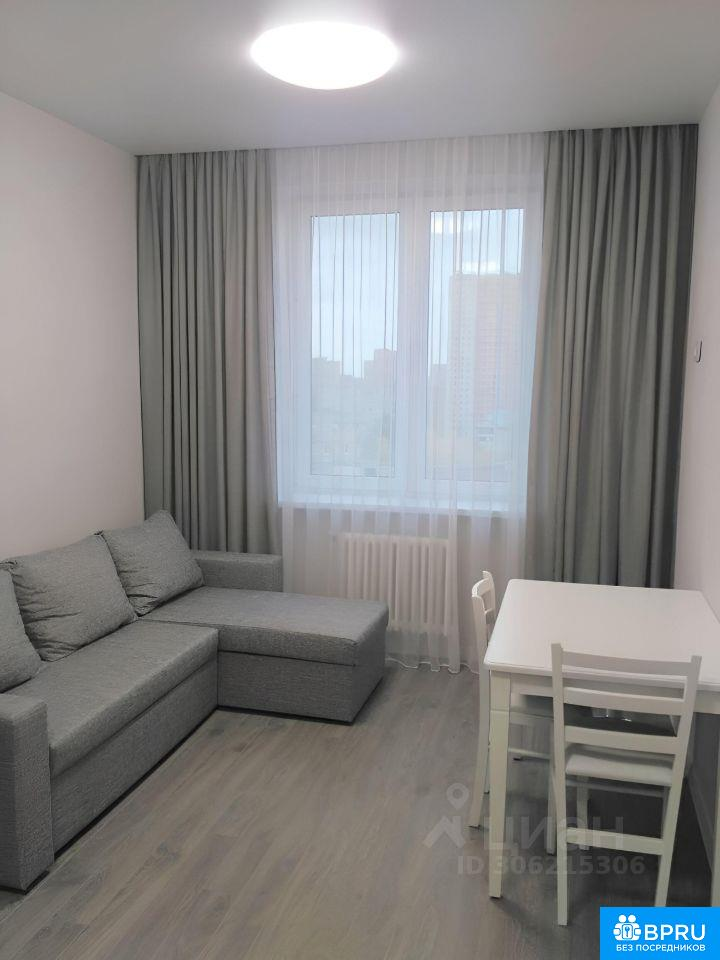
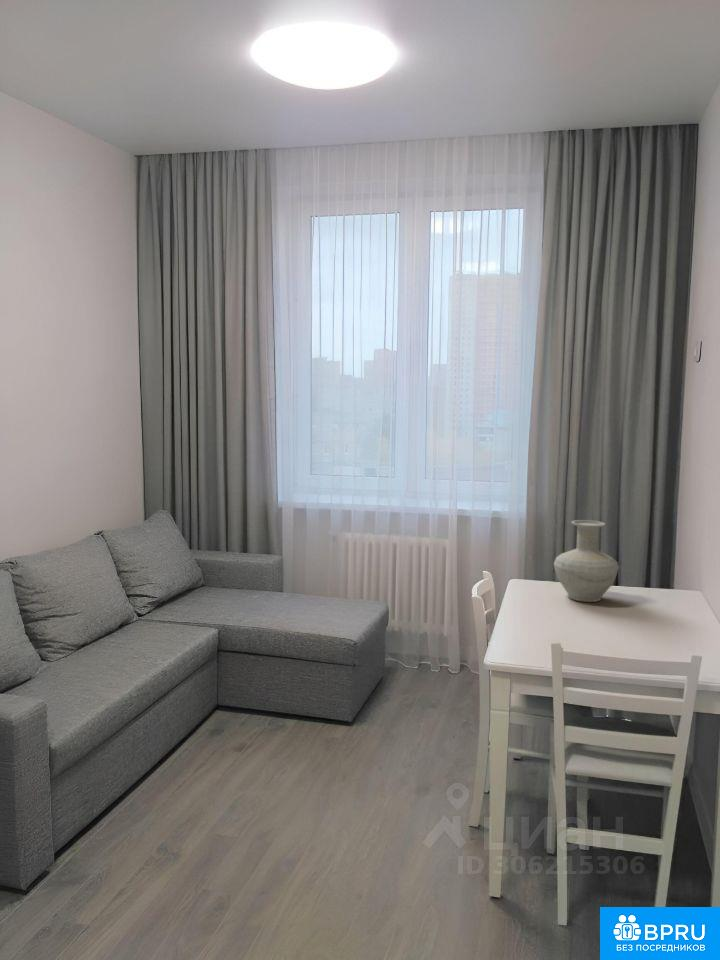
+ vase (586, 560)
